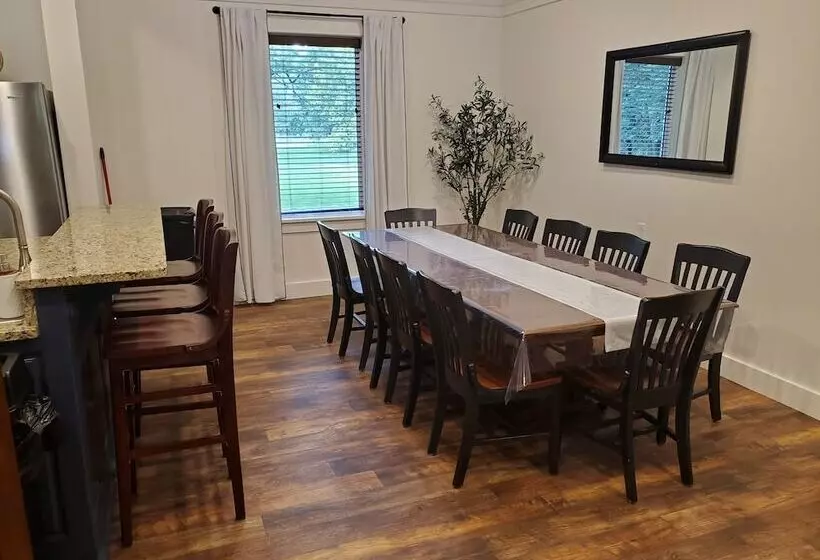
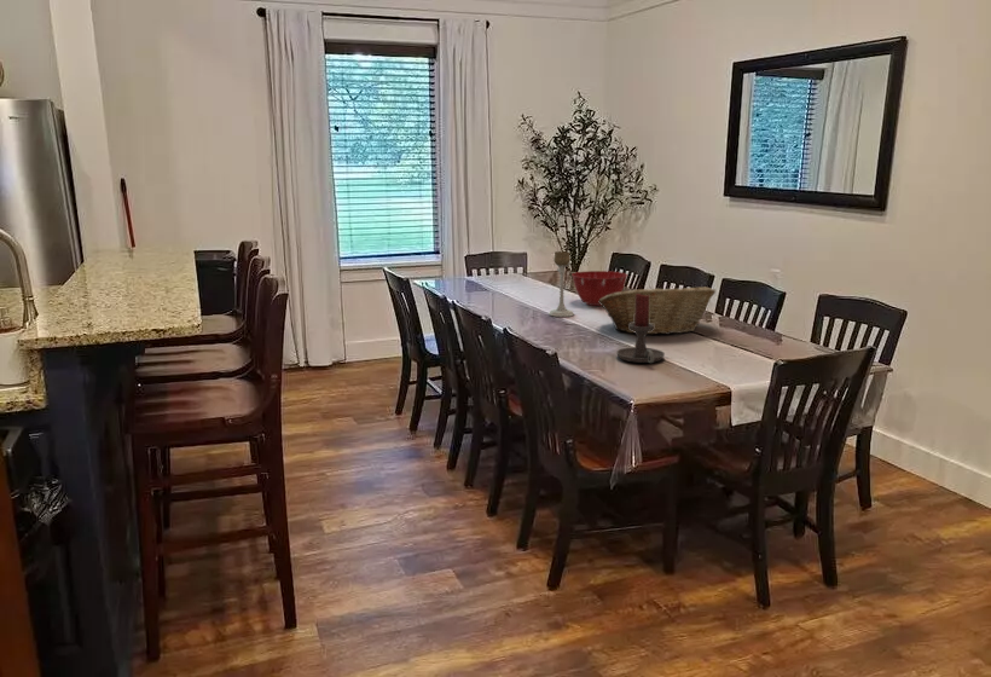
+ fruit basket (656, 306)
+ candle holder (561, 283)
+ mixing bowl (598, 289)
+ candle holder (643, 326)
